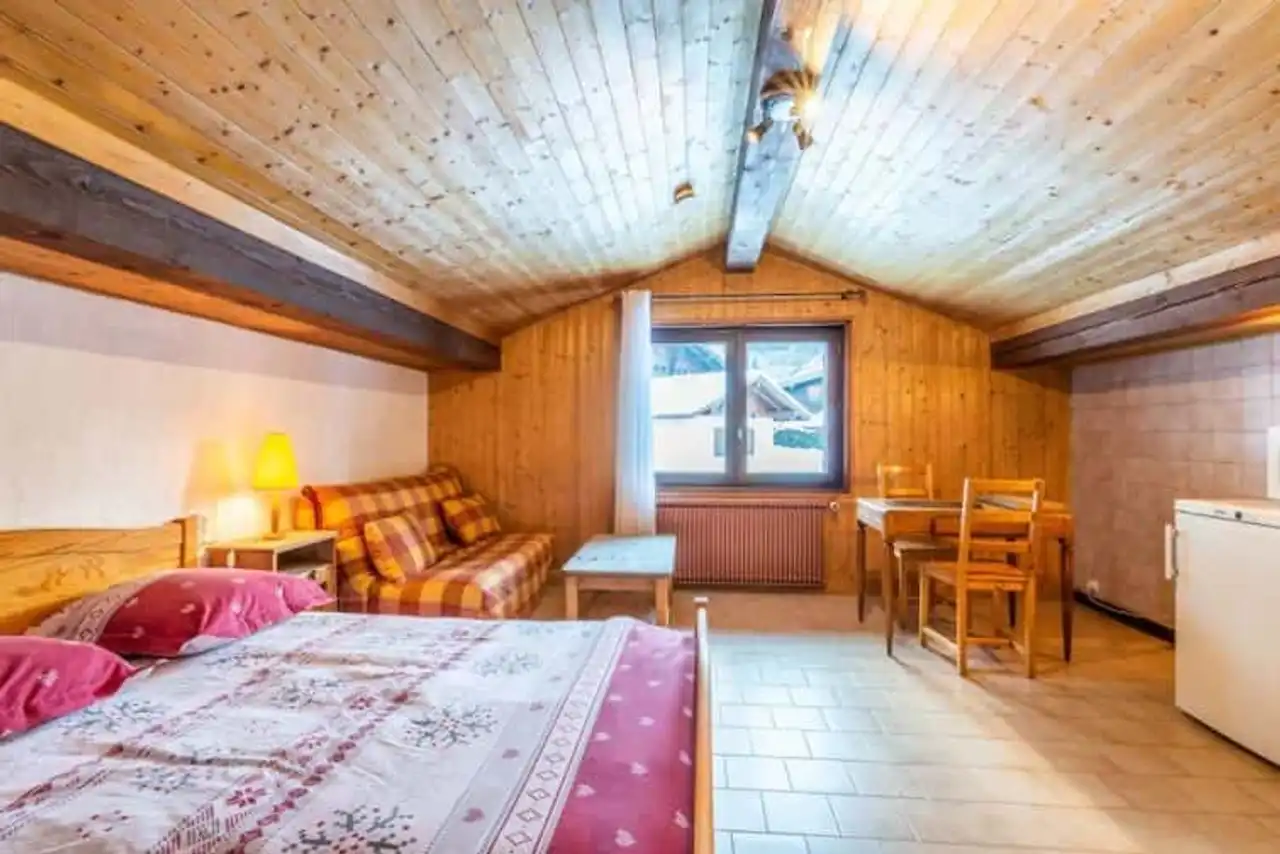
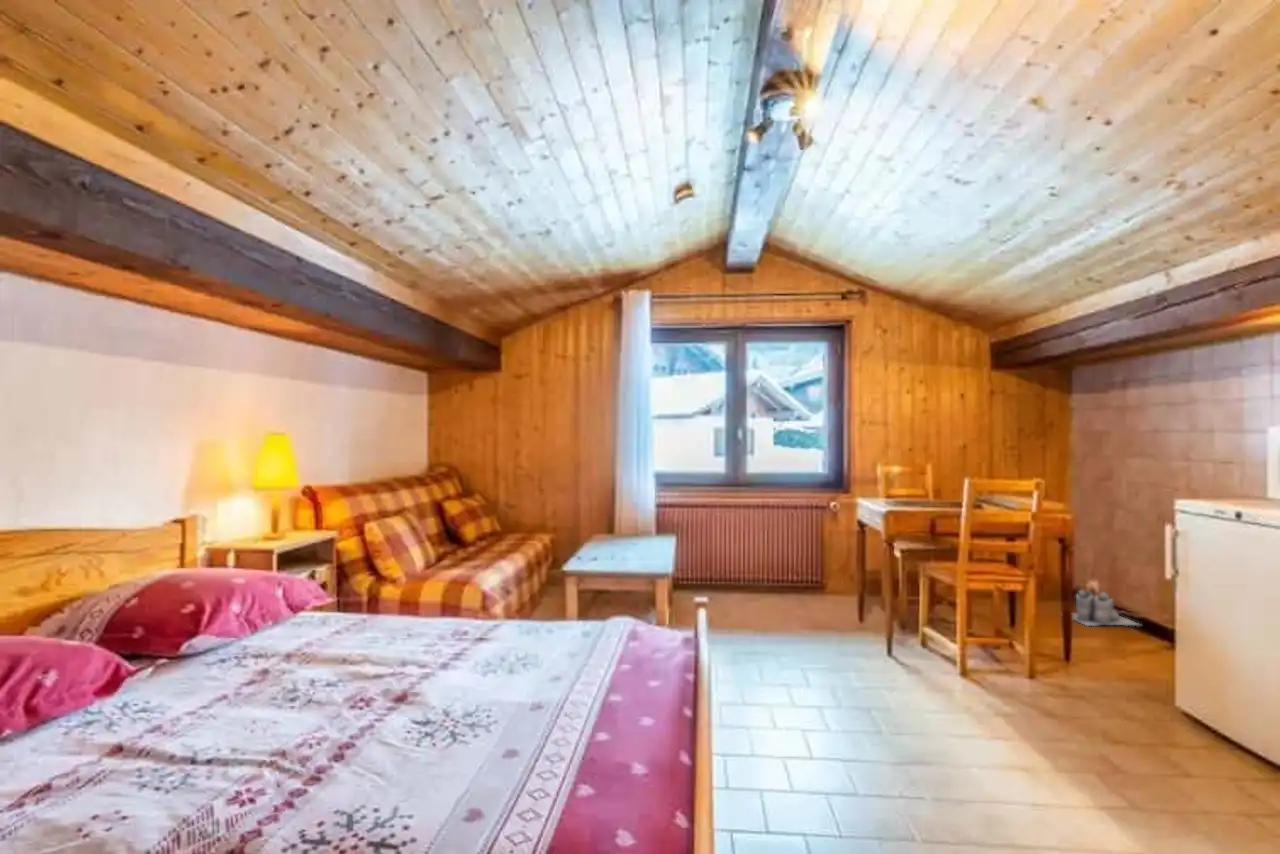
+ boots (1099, 605)
